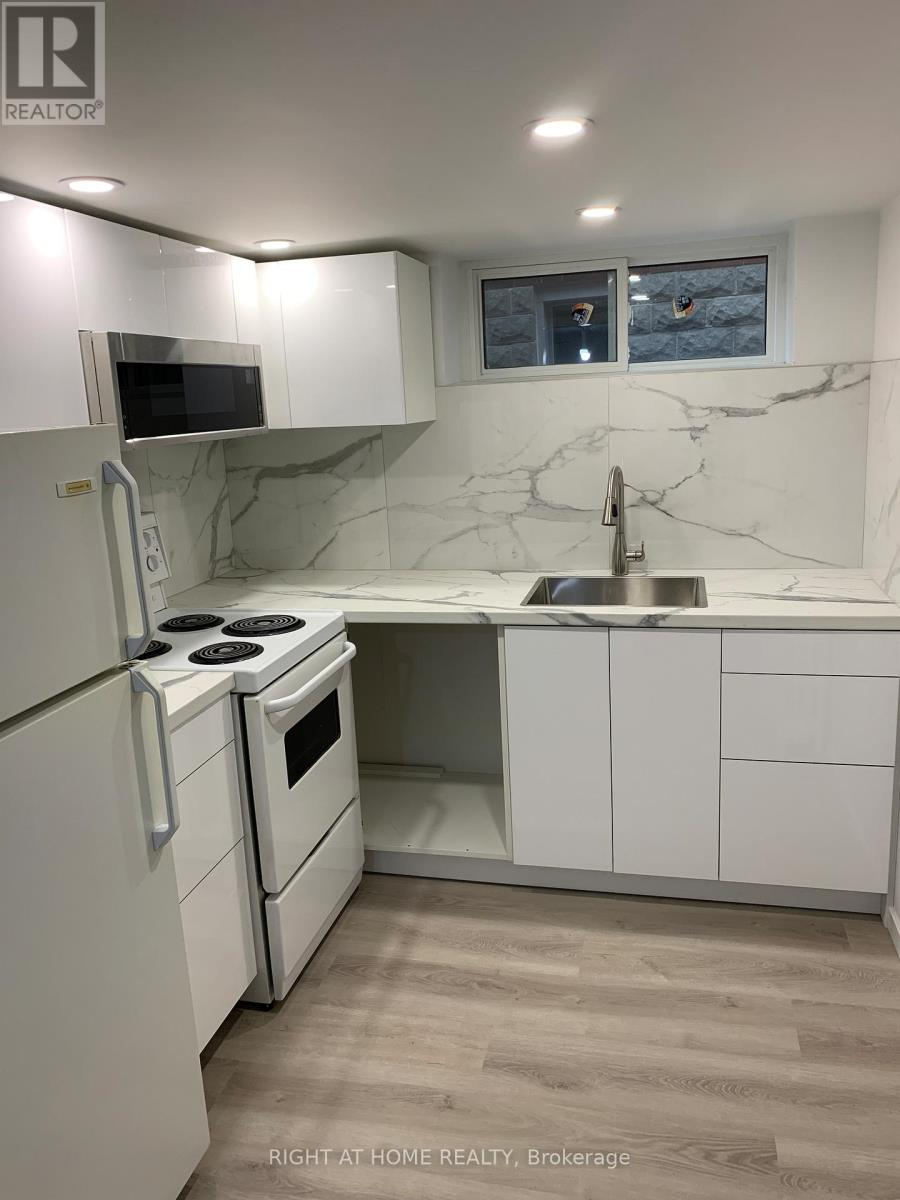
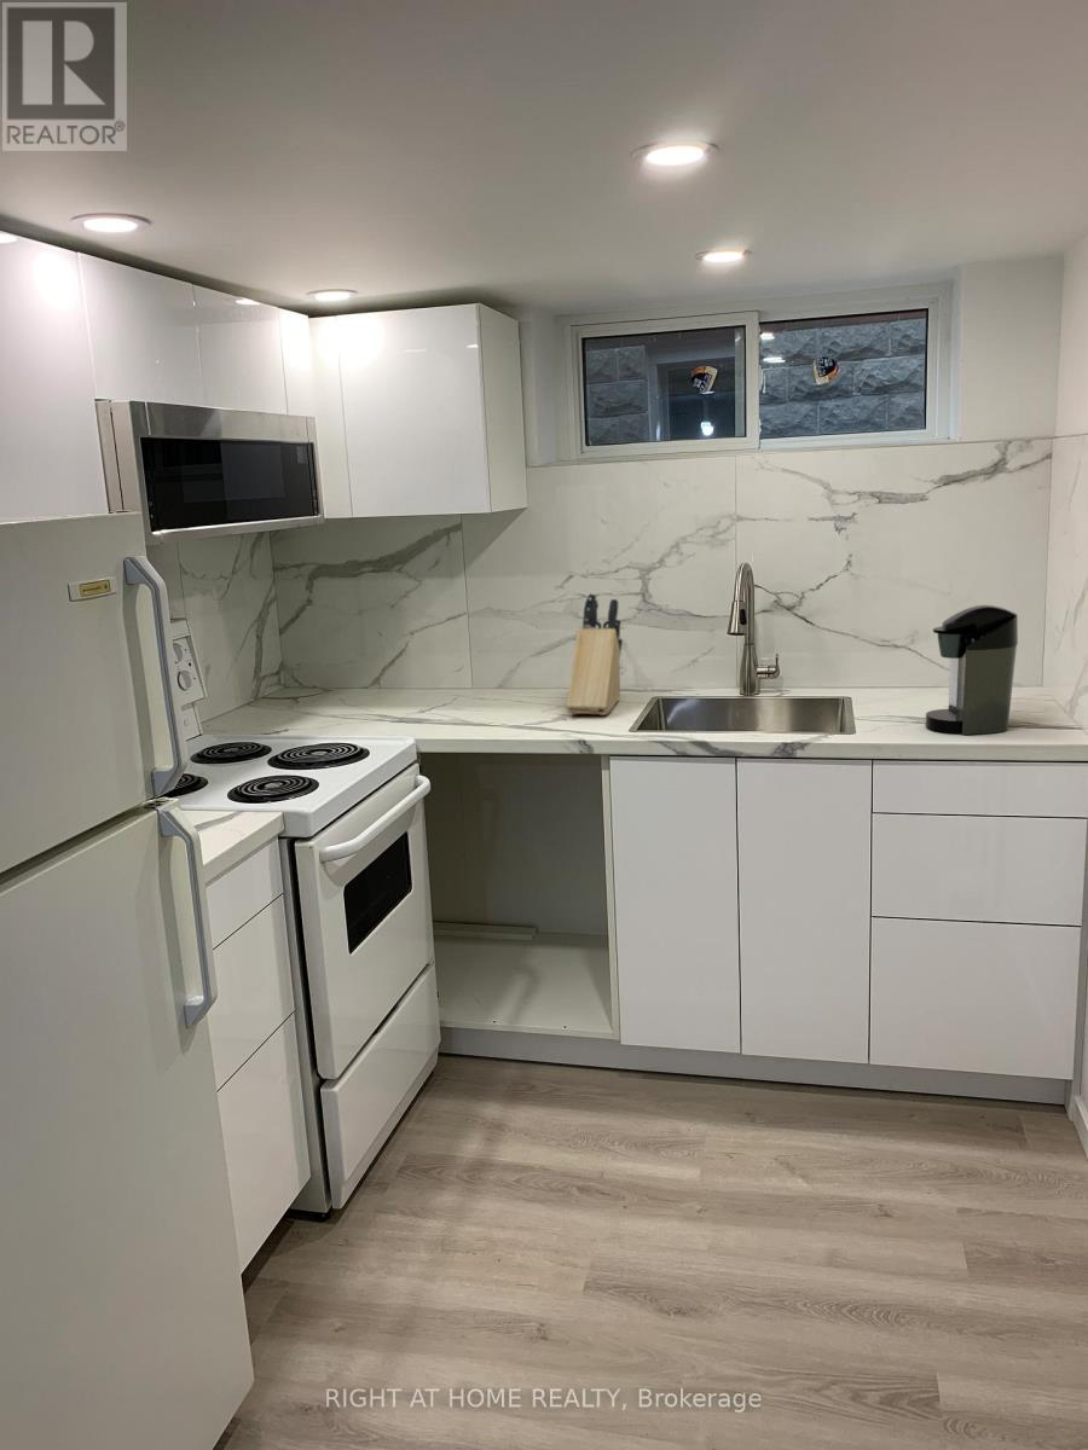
+ coffee maker (971, 662)
+ knife block (595, 651)
